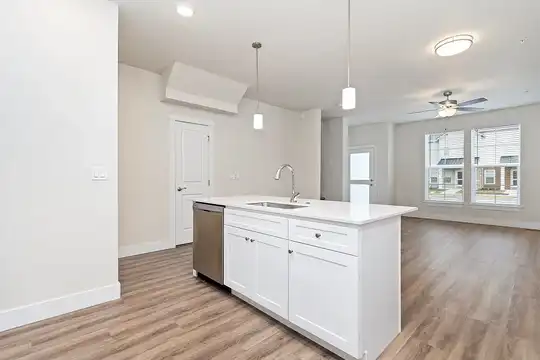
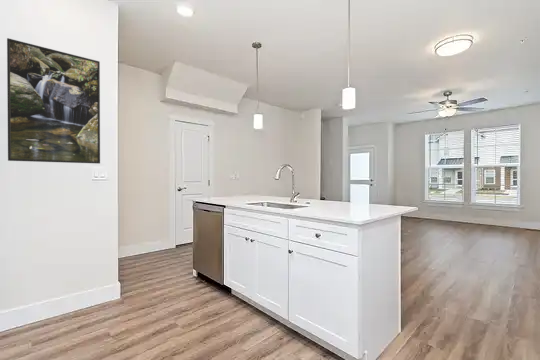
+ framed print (57, 106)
